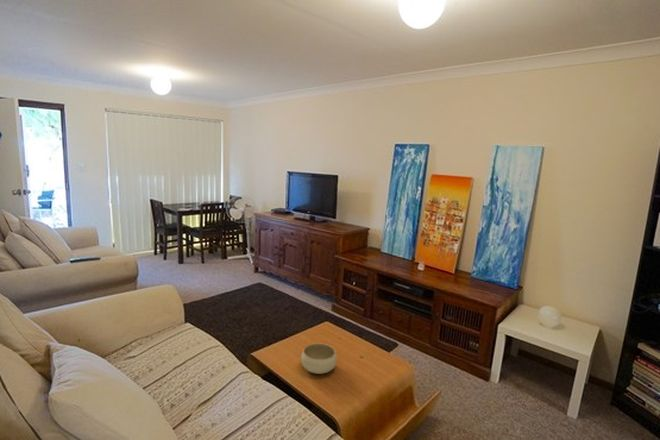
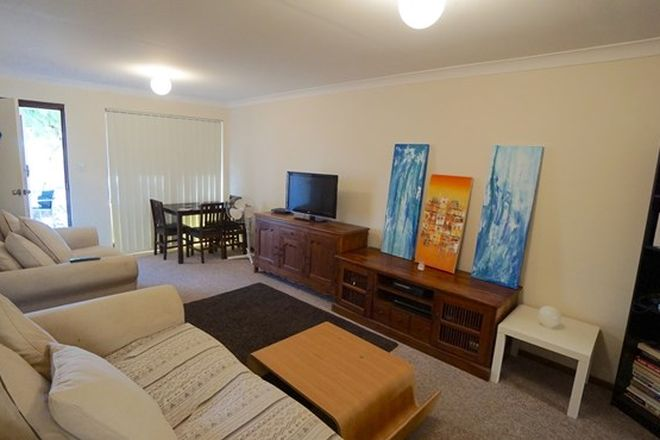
- bowl (318, 359)
